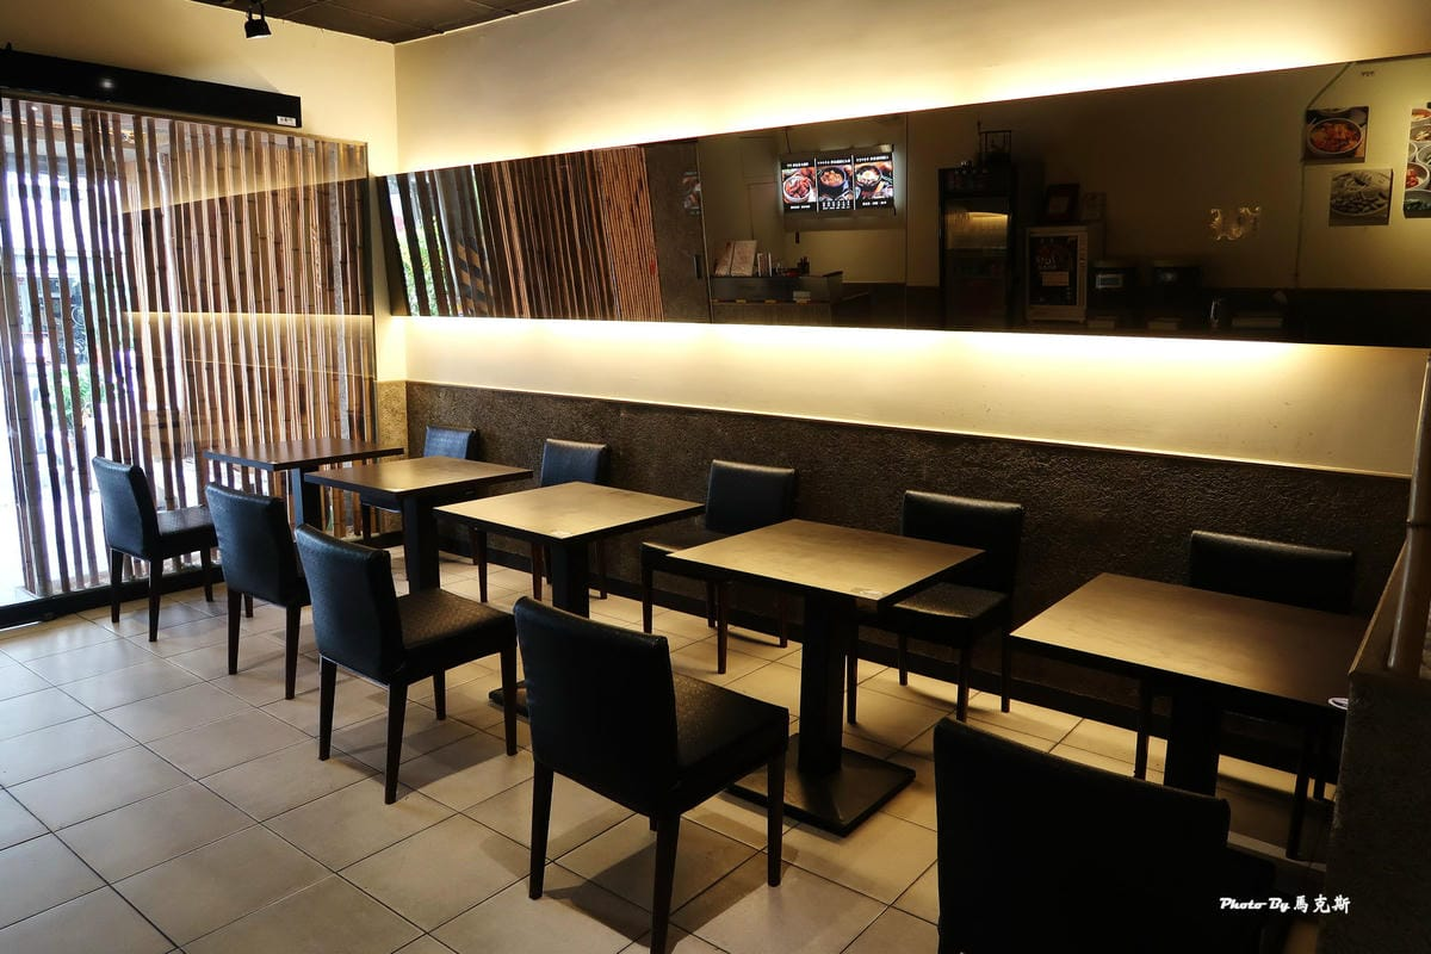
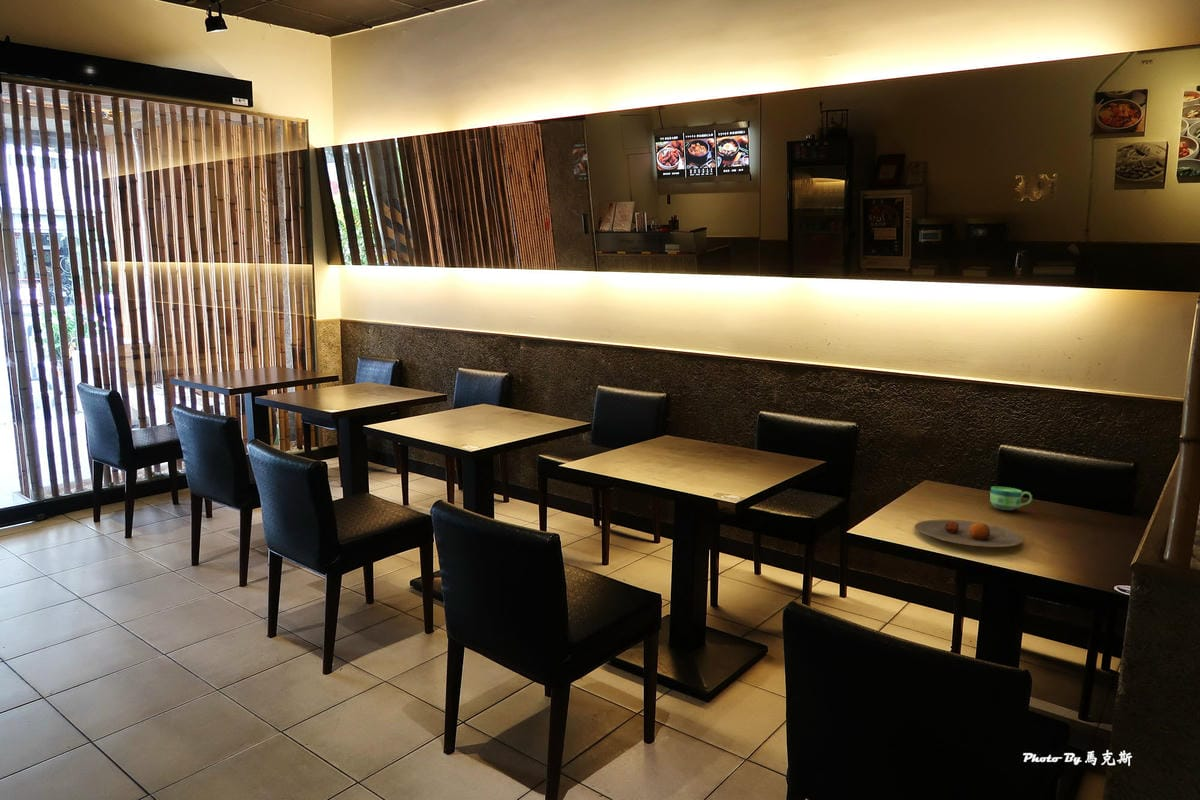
+ cup (1010, 498)
+ plate (968, 528)
